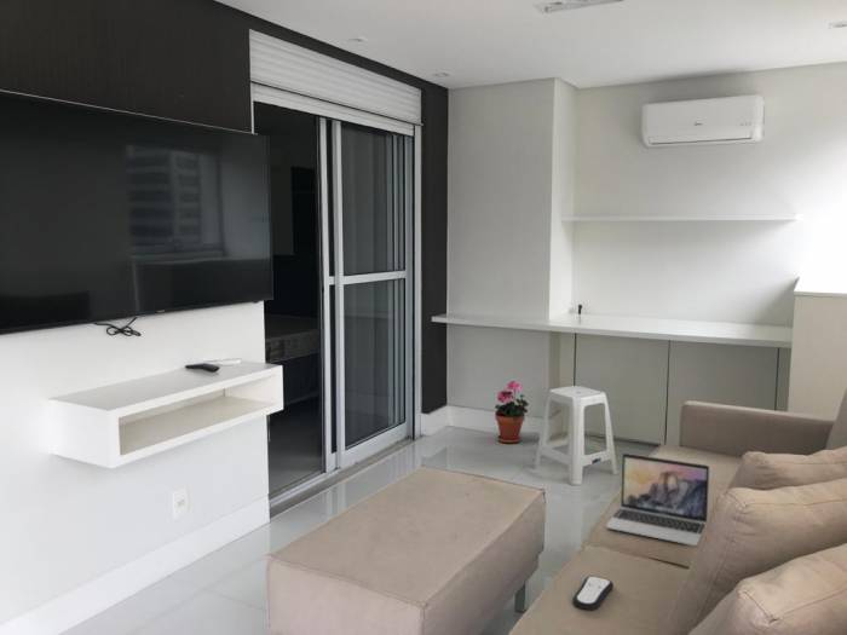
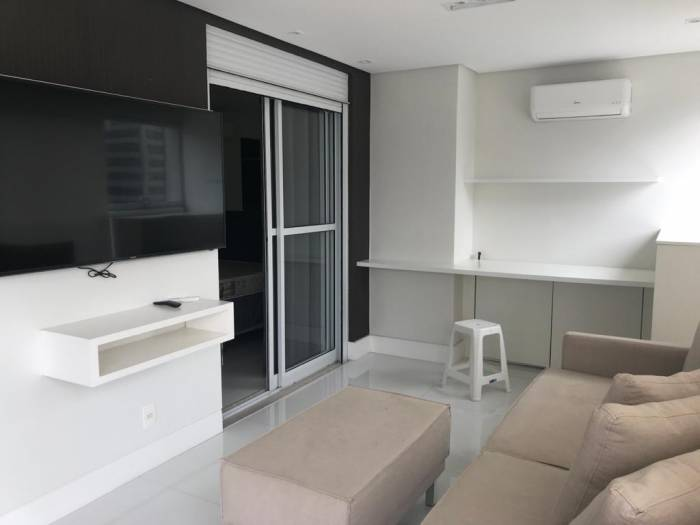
- remote control (592, 593)
- laptop (657, 497)
- potted plant (509, 410)
